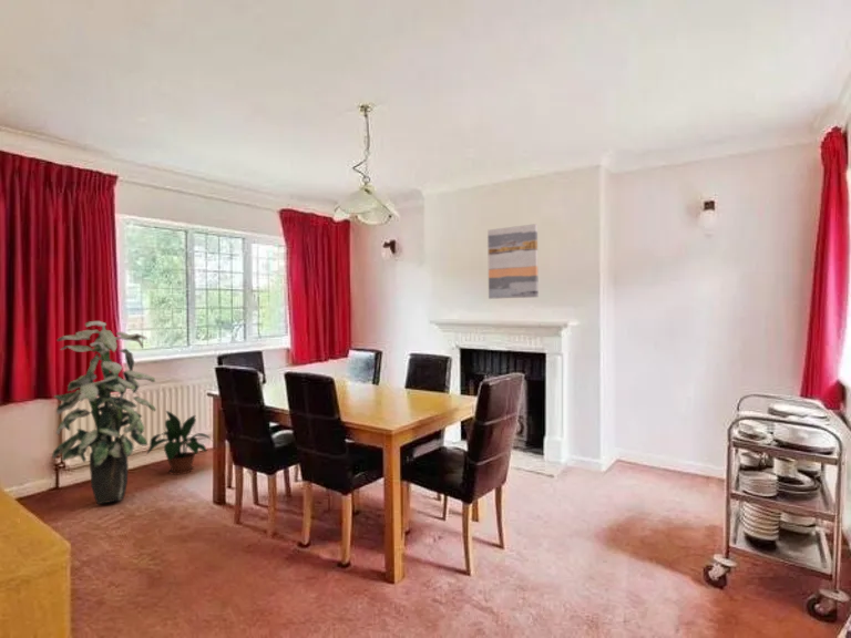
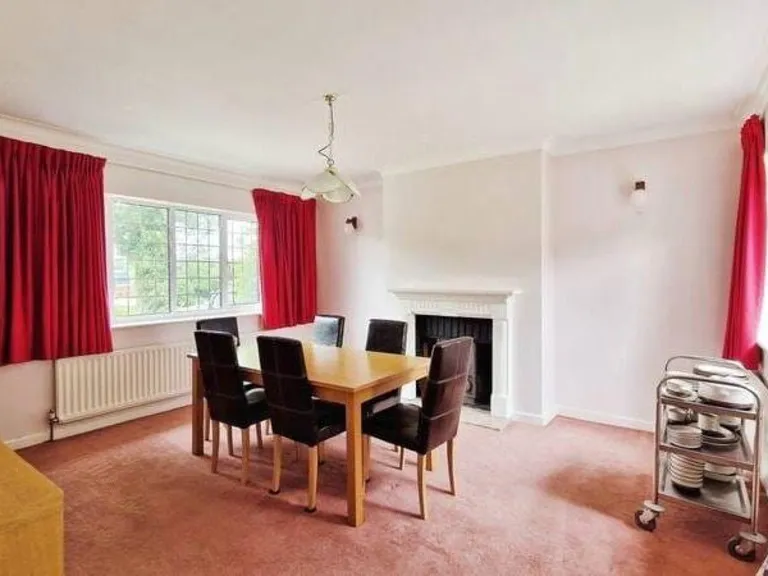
- indoor plant (102, 410)
- potted plant (180, 439)
- wall art (512, 263)
